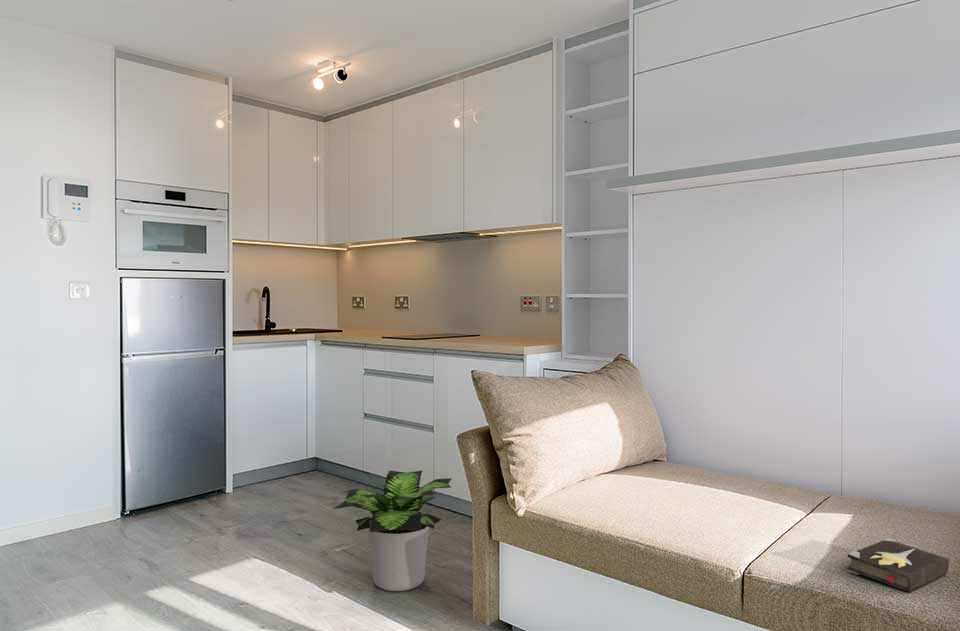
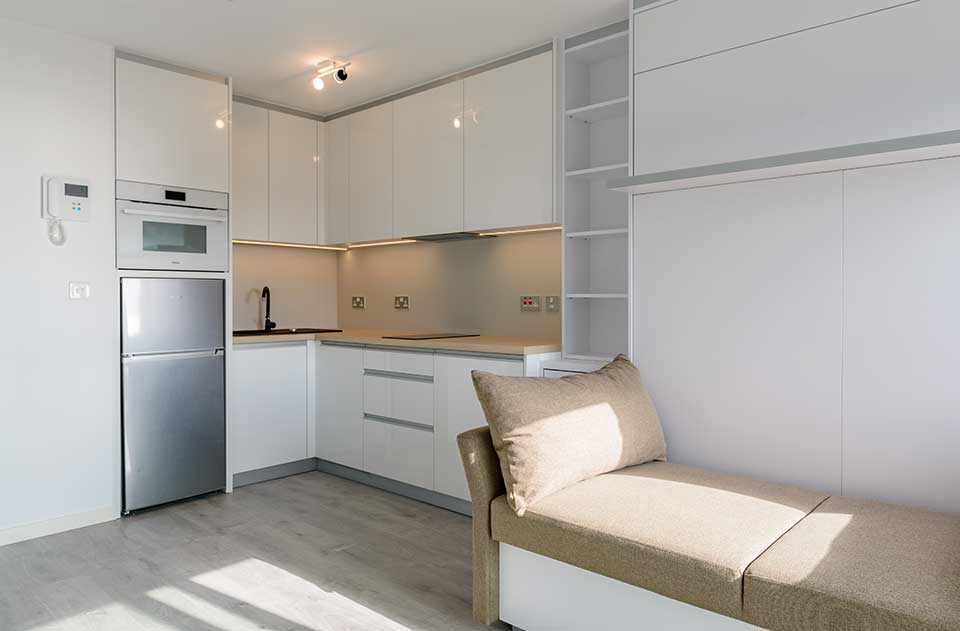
- hardback book (897, 562)
- potted plant (393, 535)
